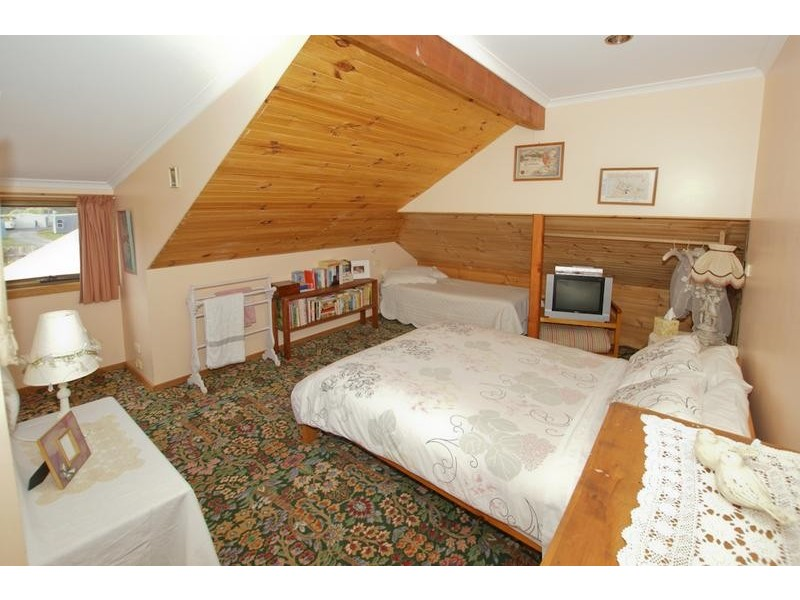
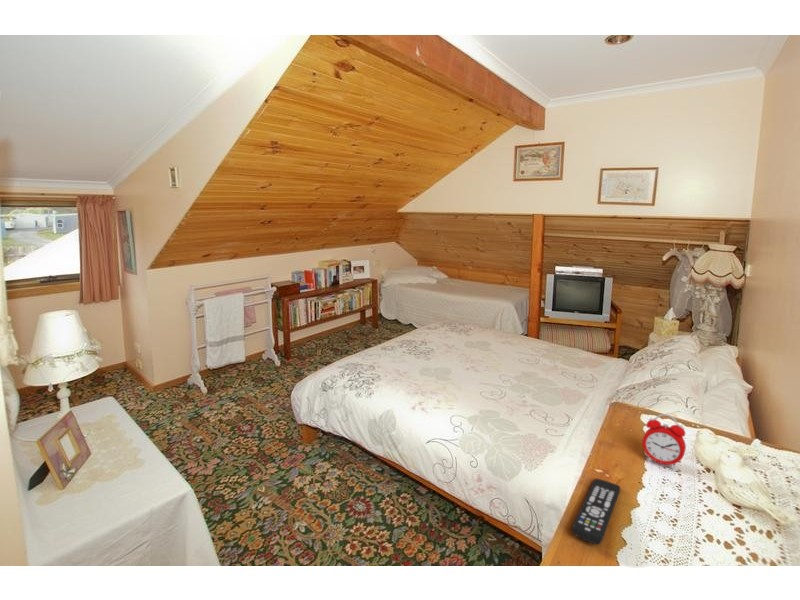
+ remote control (597, 508)
+ alarm clock (664, 439)
